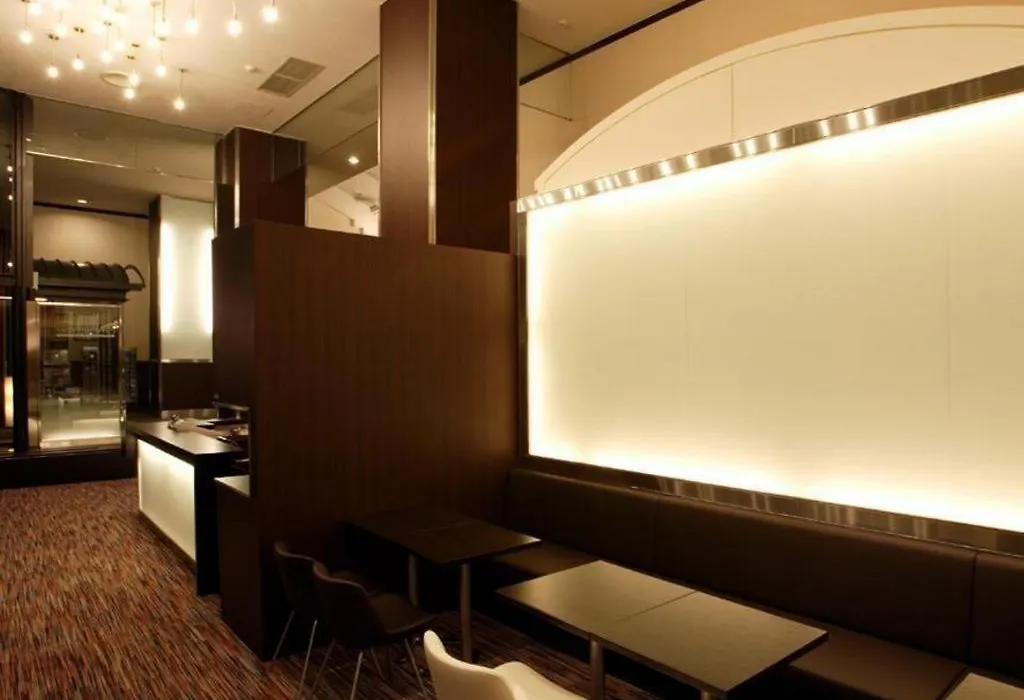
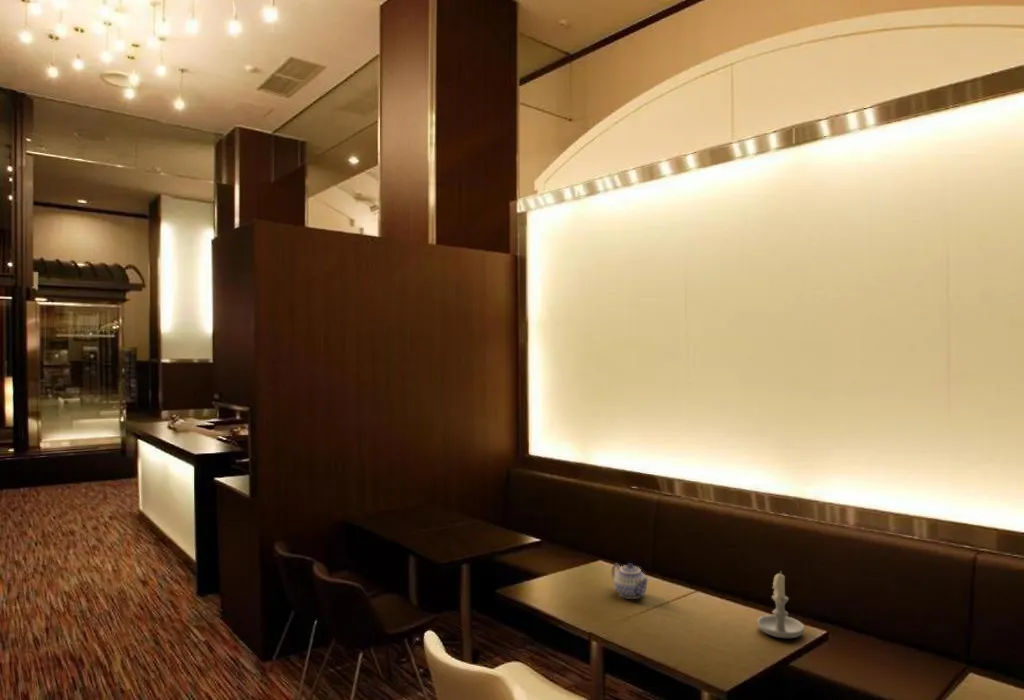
+ candle (780, 602)
+ teapot (630, 579)
